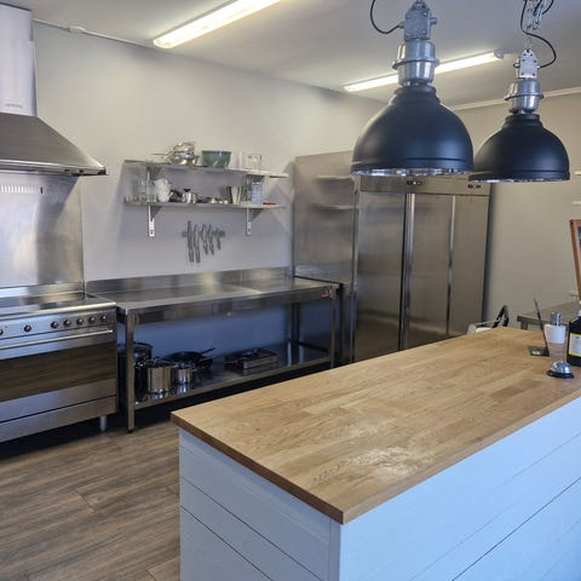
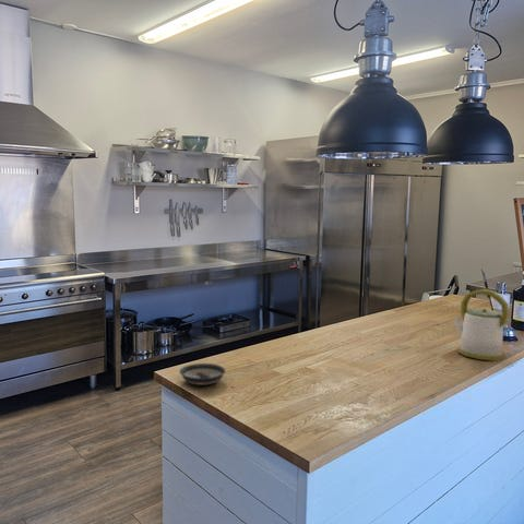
+ saucer (202, 376)
+ kettle (478, 321)
